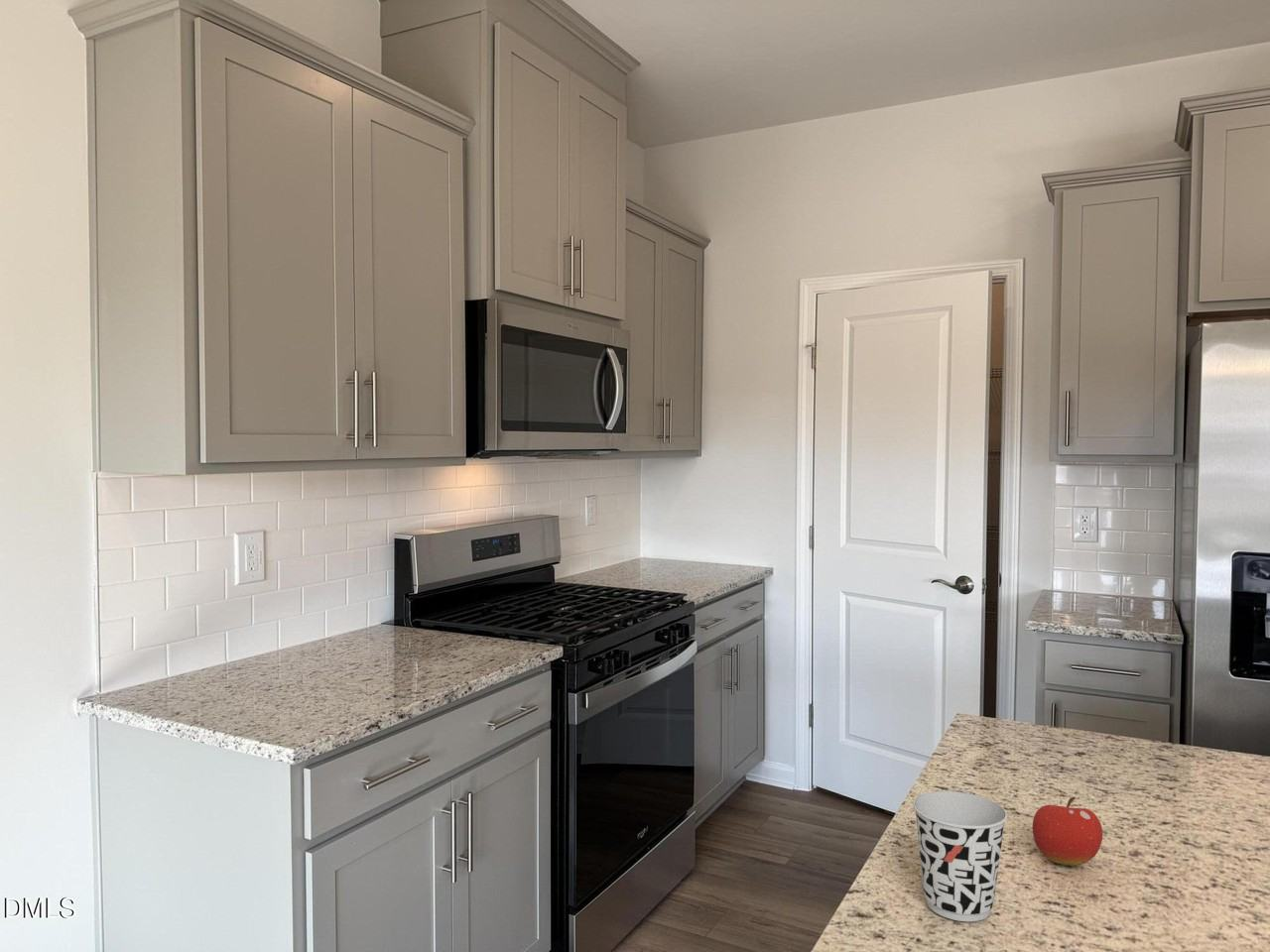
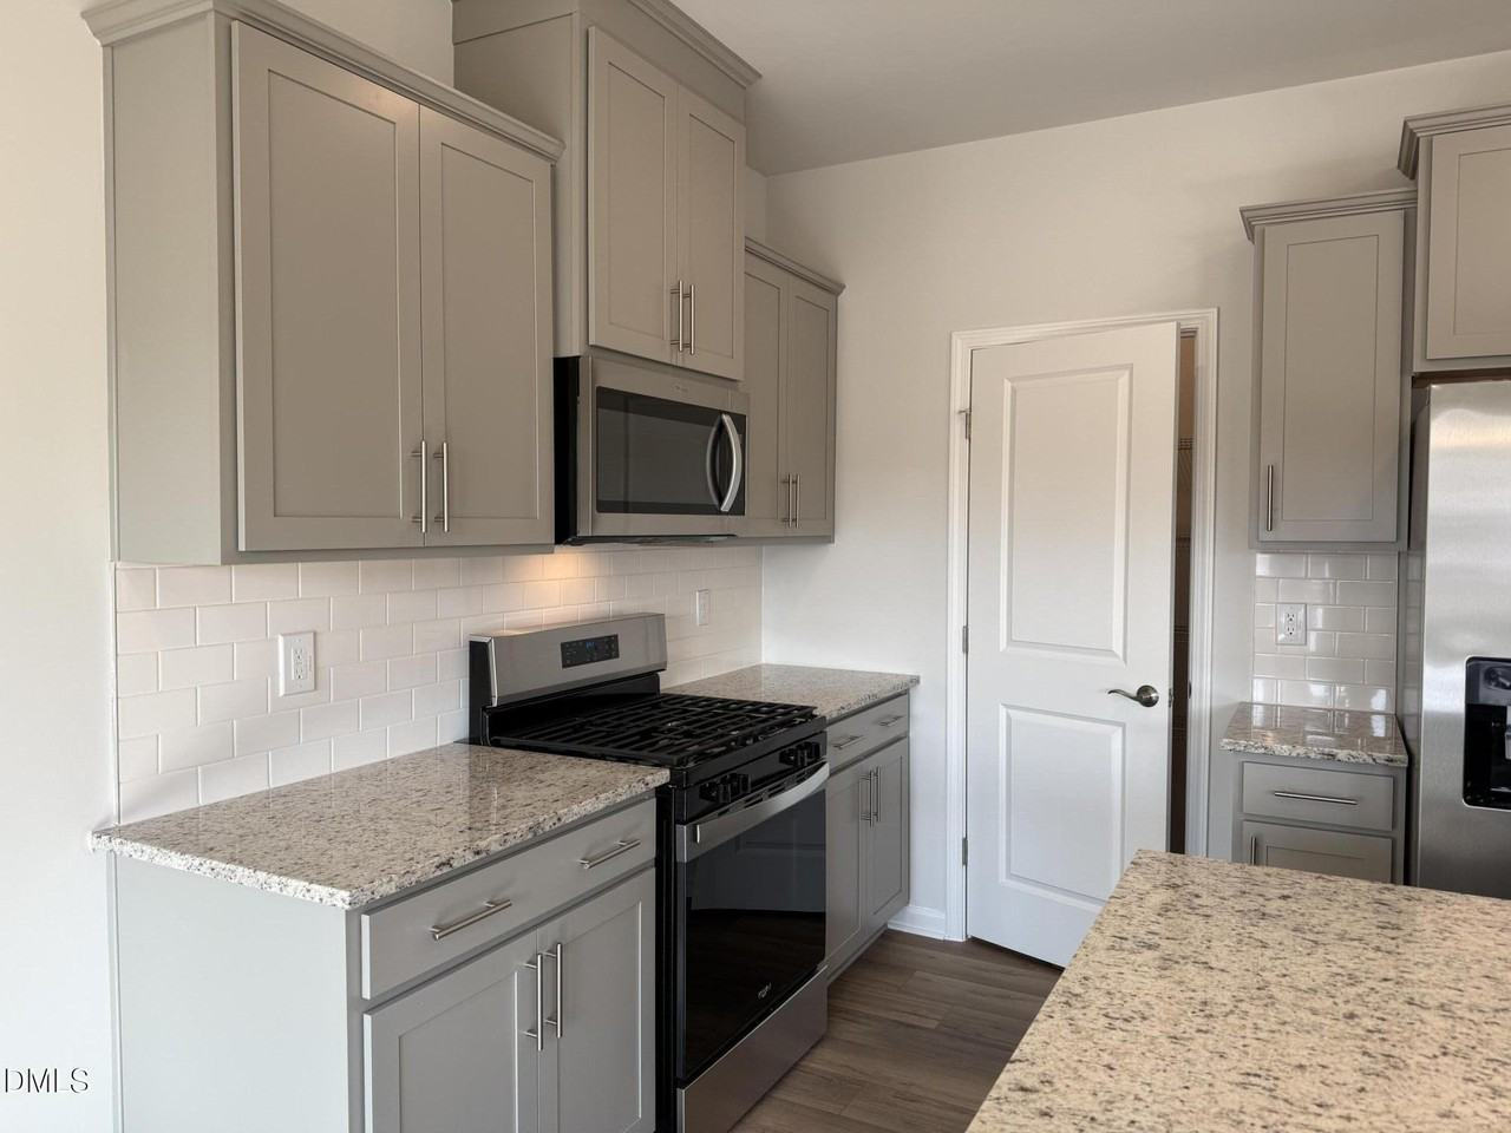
- fruit (1066, 831)
- cup (958, 857)
